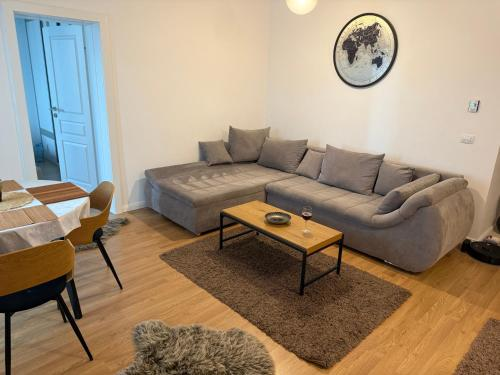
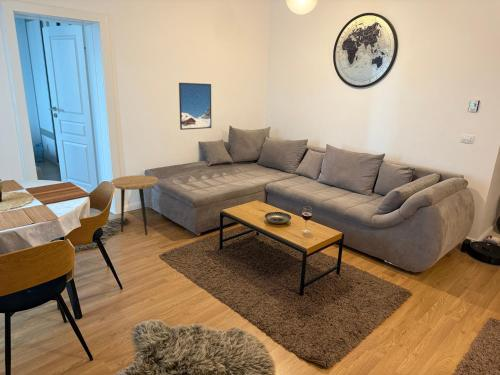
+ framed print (195, 106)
+ side table (141, 205)
